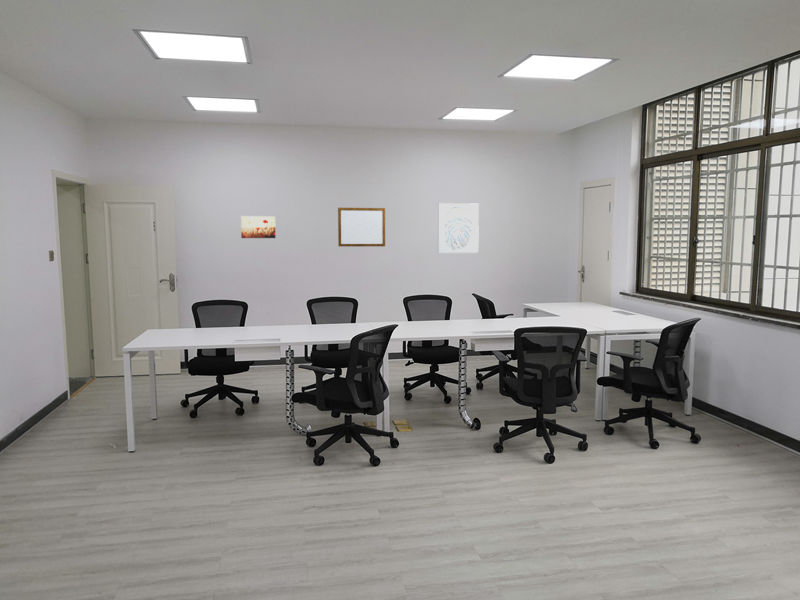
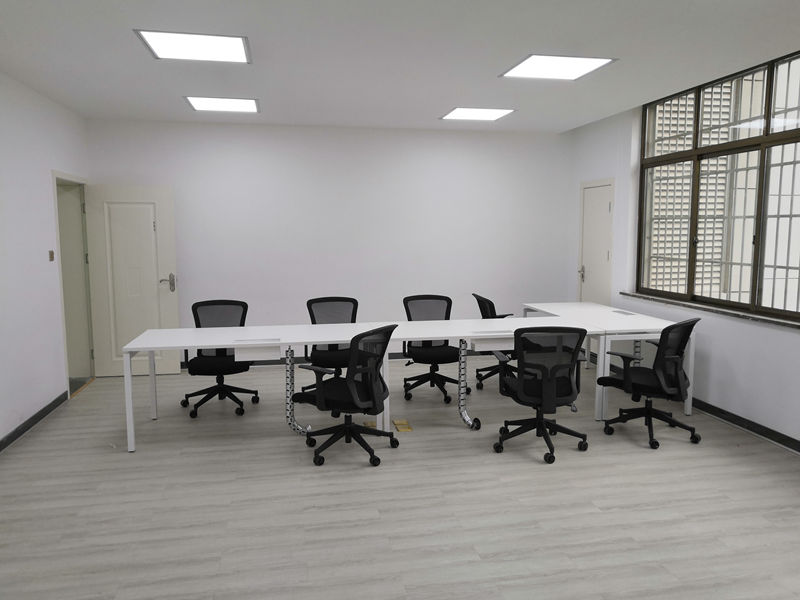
- writing board (361, 227)
- wall art (458, 228)
- wall art (258, 227)
